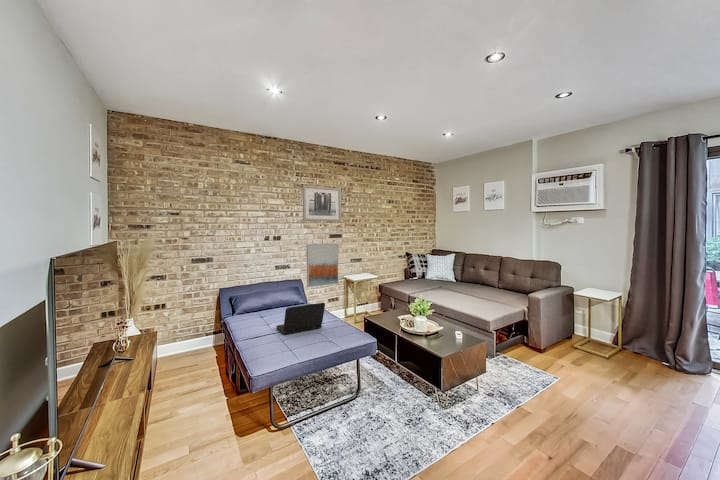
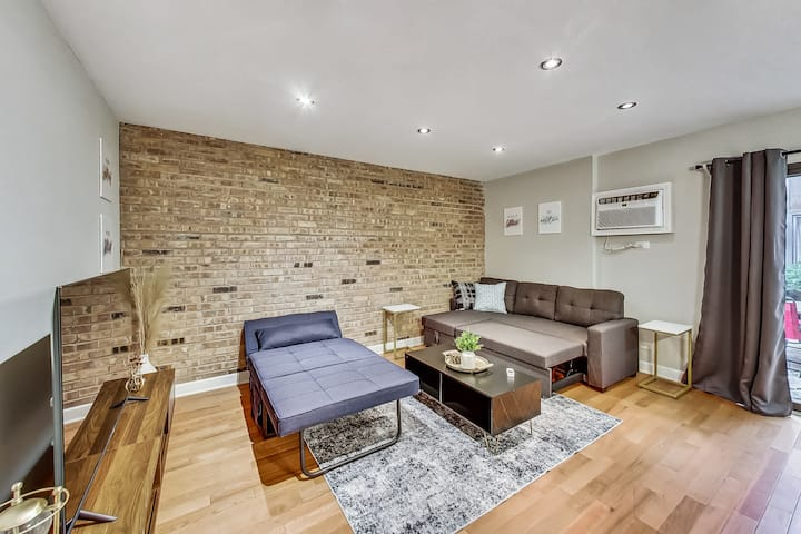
- laptop (300, 315)
- wall art (322, 264)
- wall art (322, 204)
